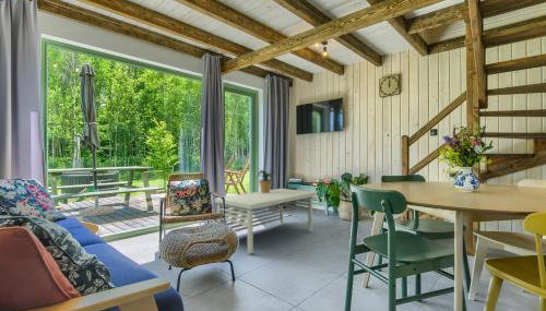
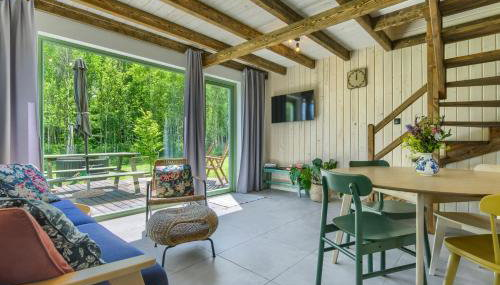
- potted plant (264, 180)
- coffee table (268, 215)
